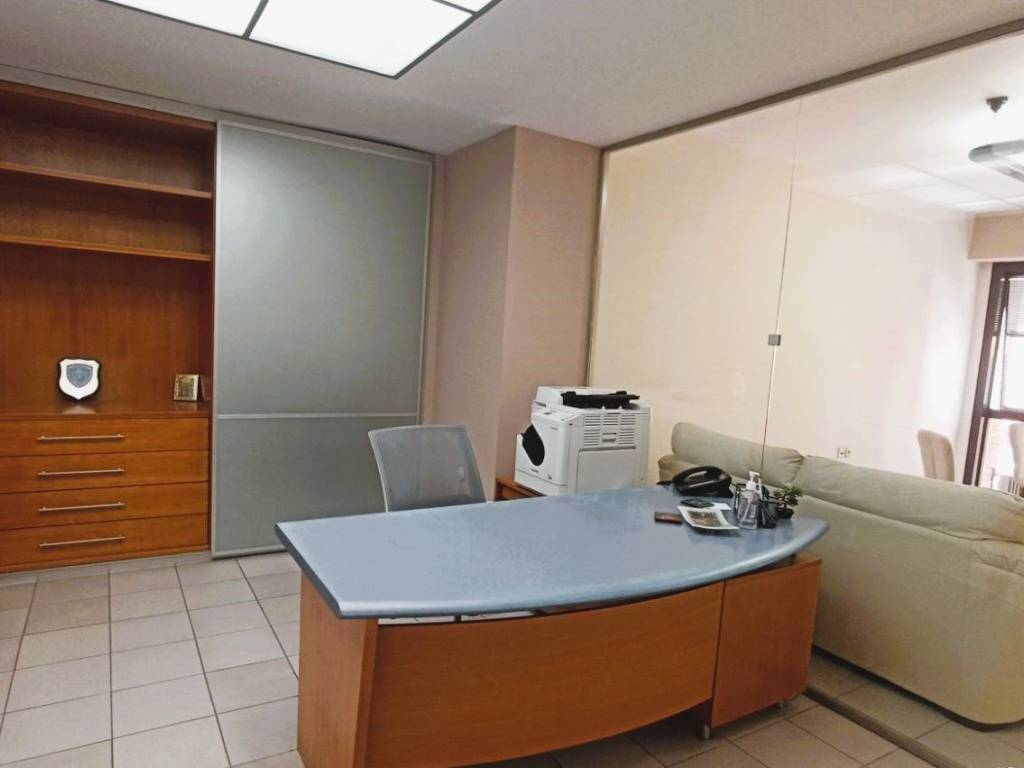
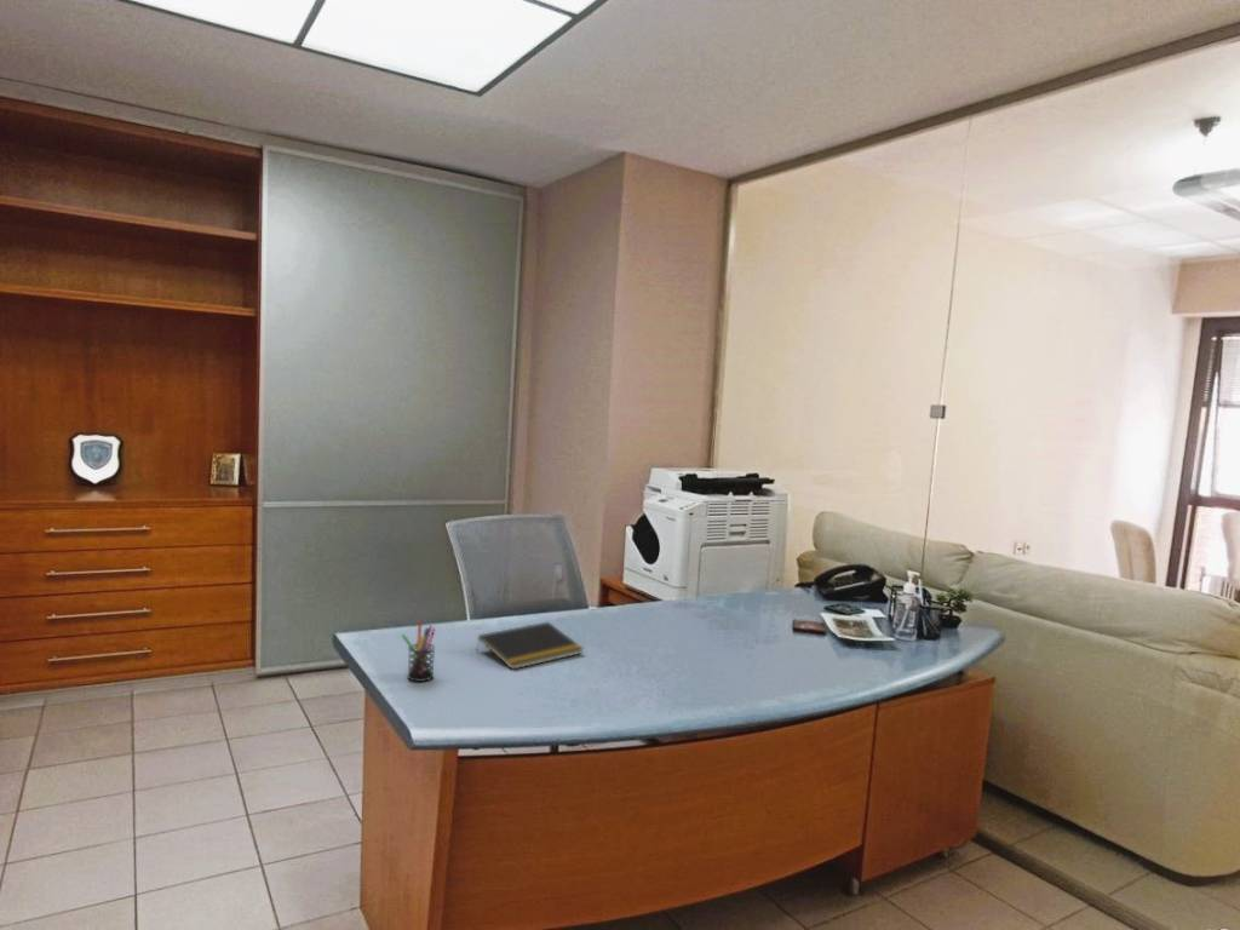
+ notepad (530, 643)
+ pen holder (418, 650)
